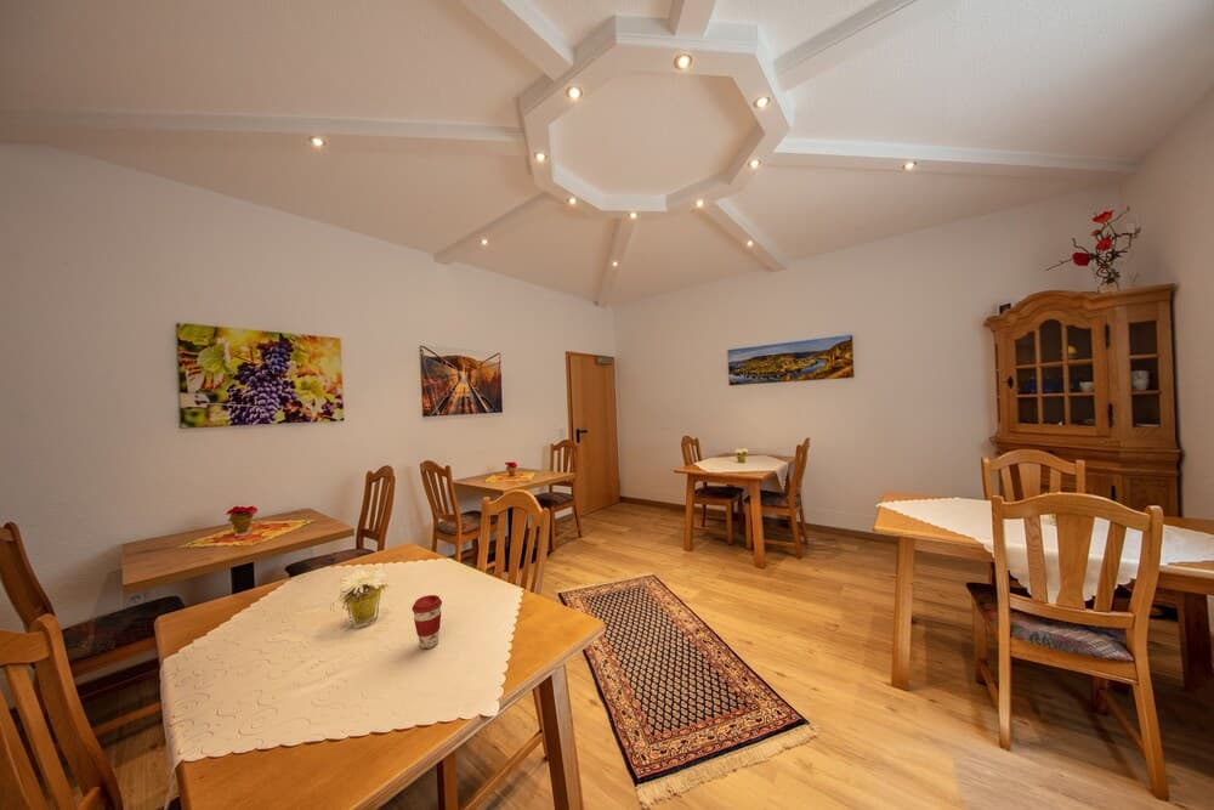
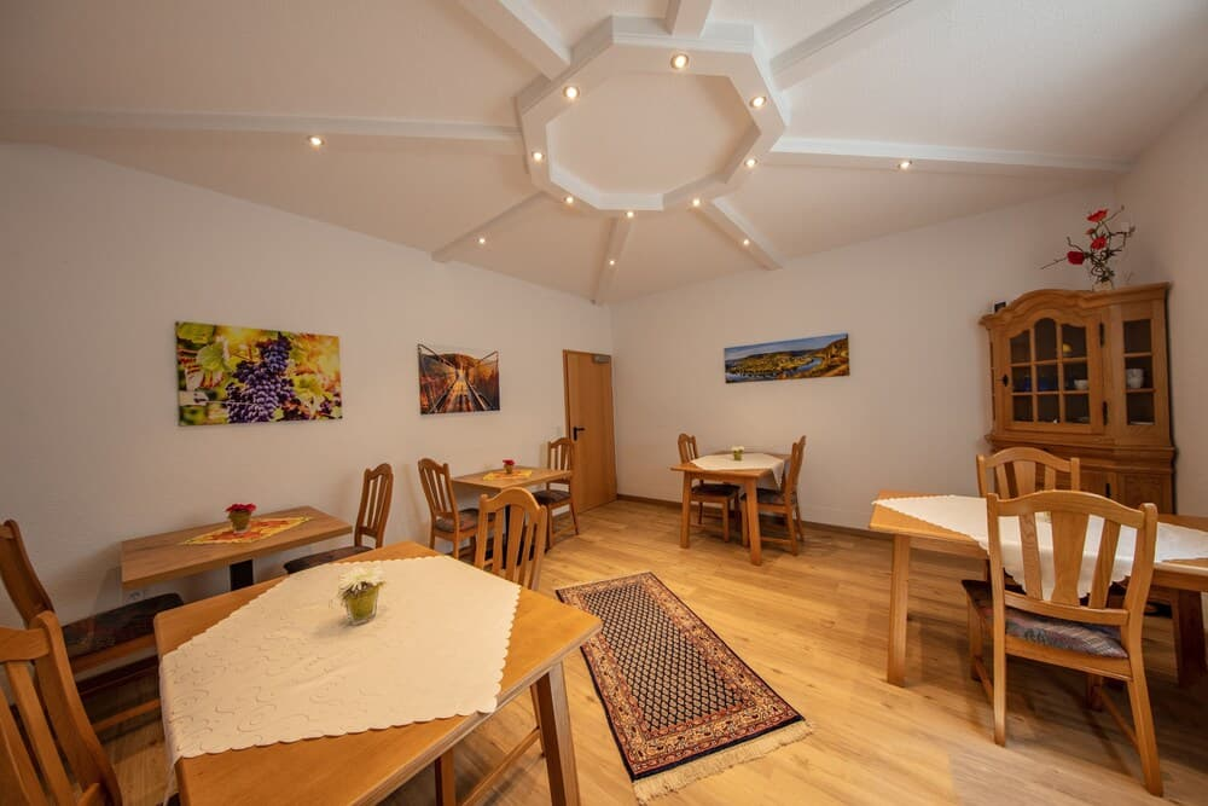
- coffee cup (427, 622)
